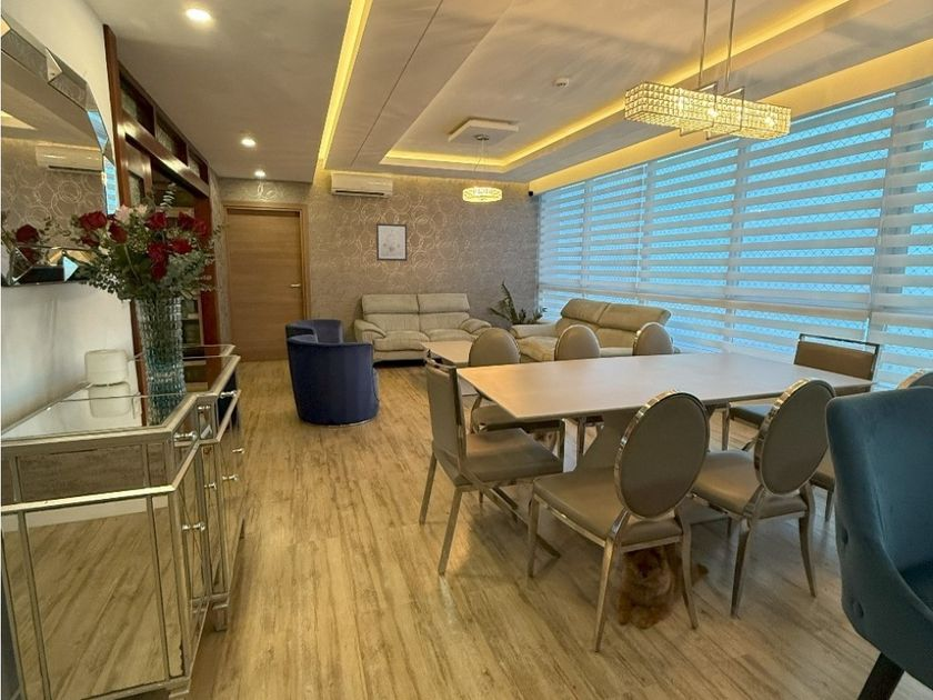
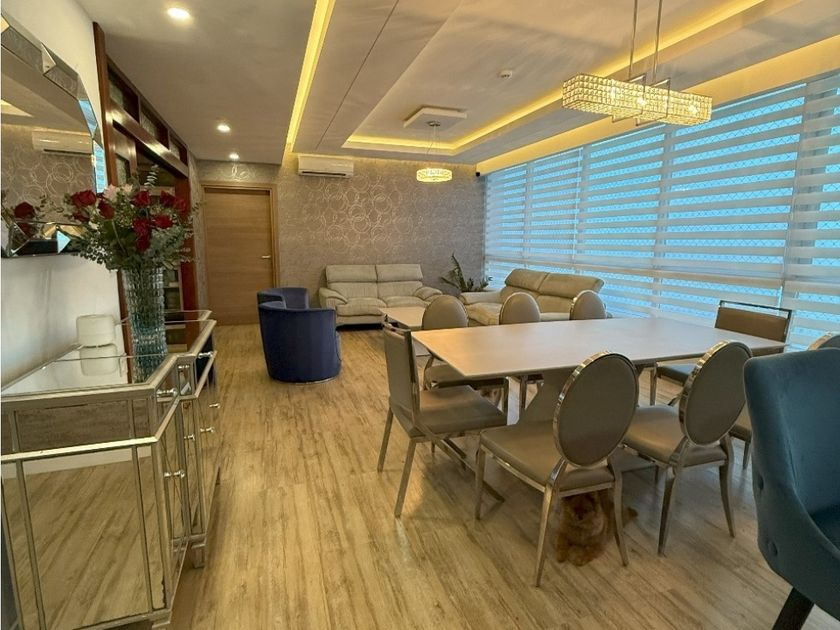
- wall art (391, 242)
